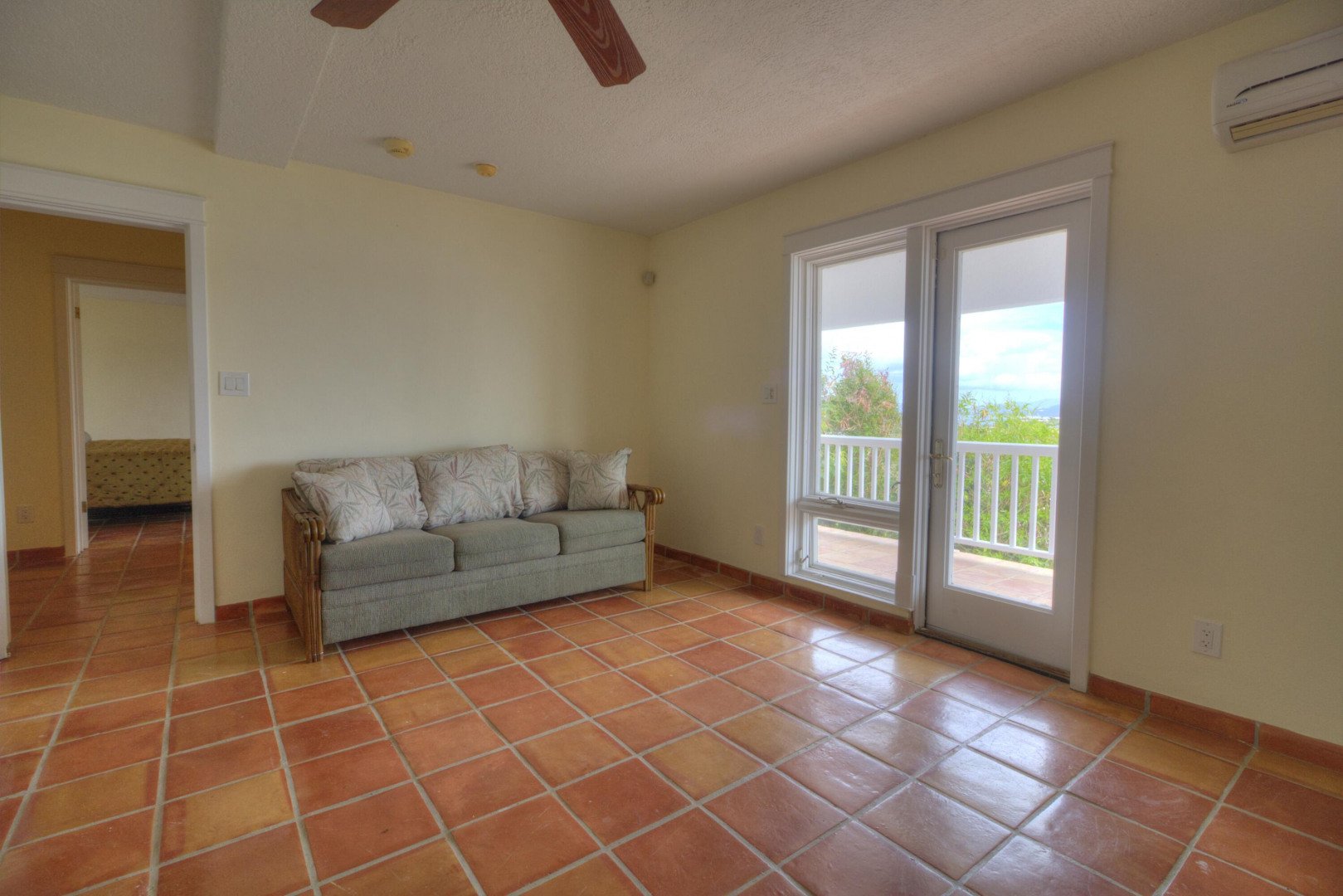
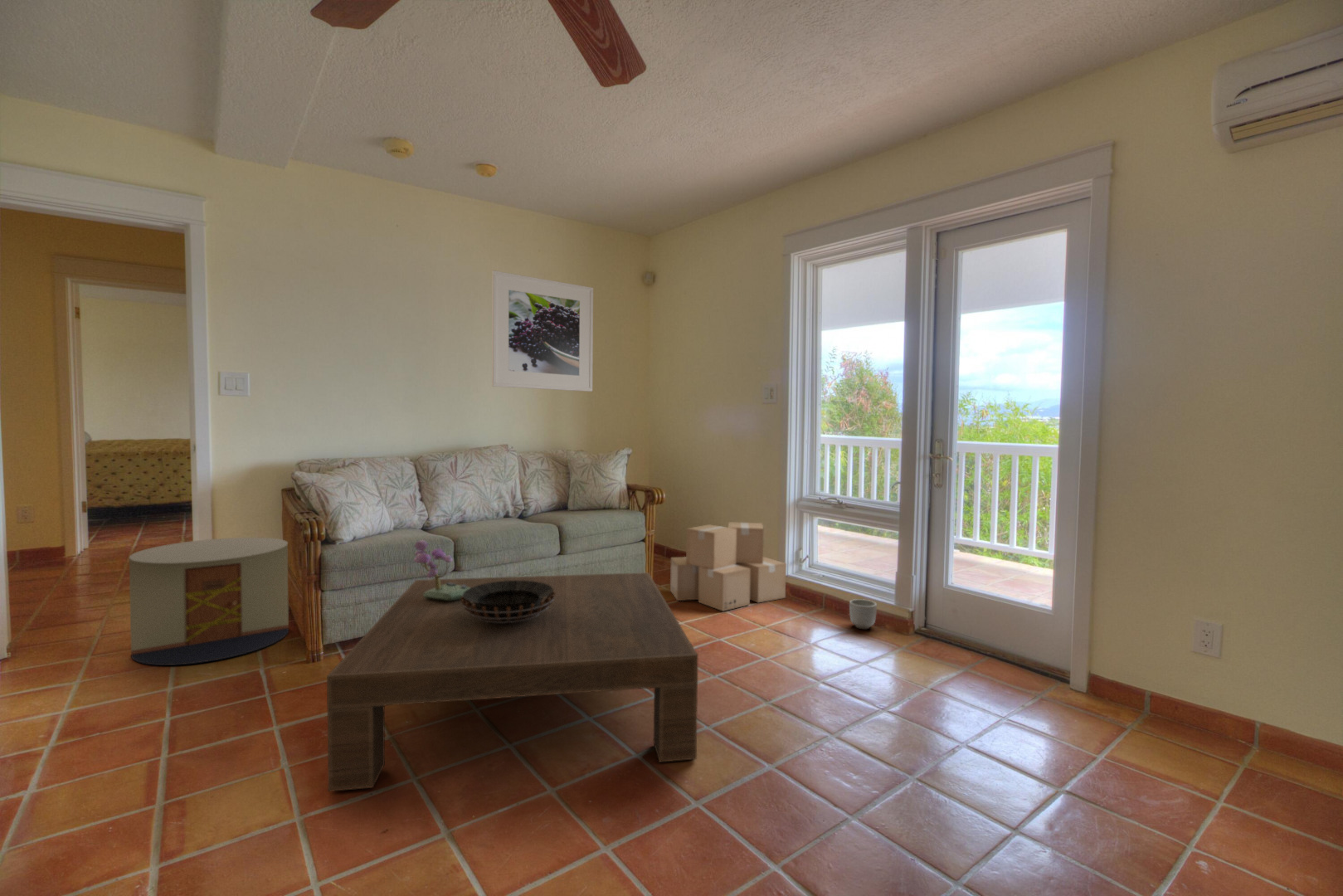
+ flowering plant (446, 568)
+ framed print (545, 334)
+ side table (214, 595)
+ coffee table (530, 653)
+ decorative bowl (508, 603)
+ planter (863, 615)
+ cardboard box (723, 561)
